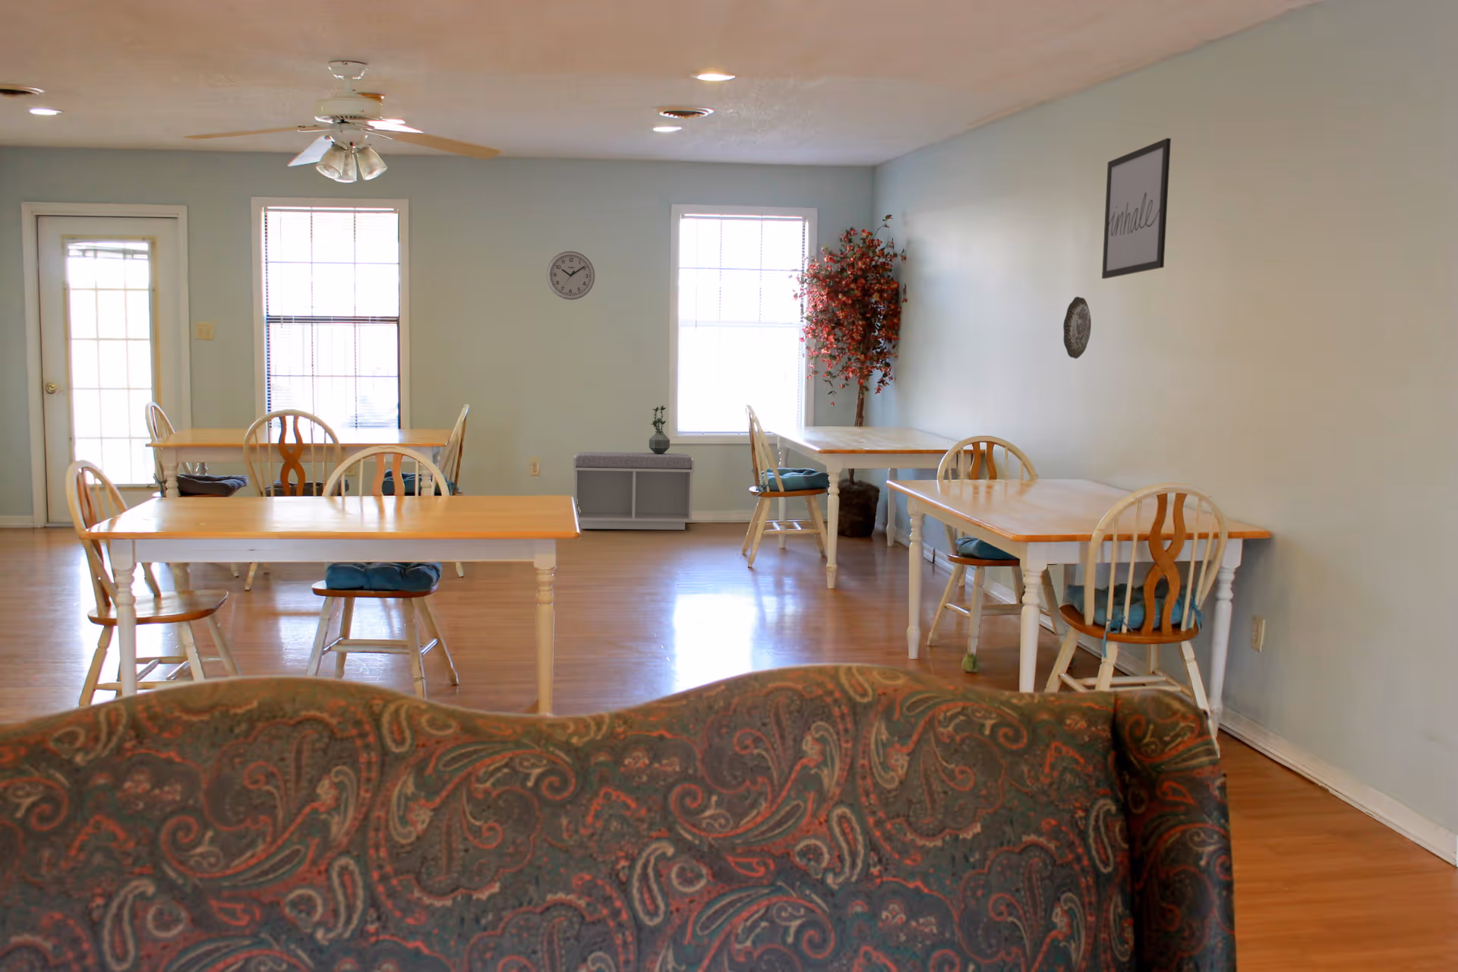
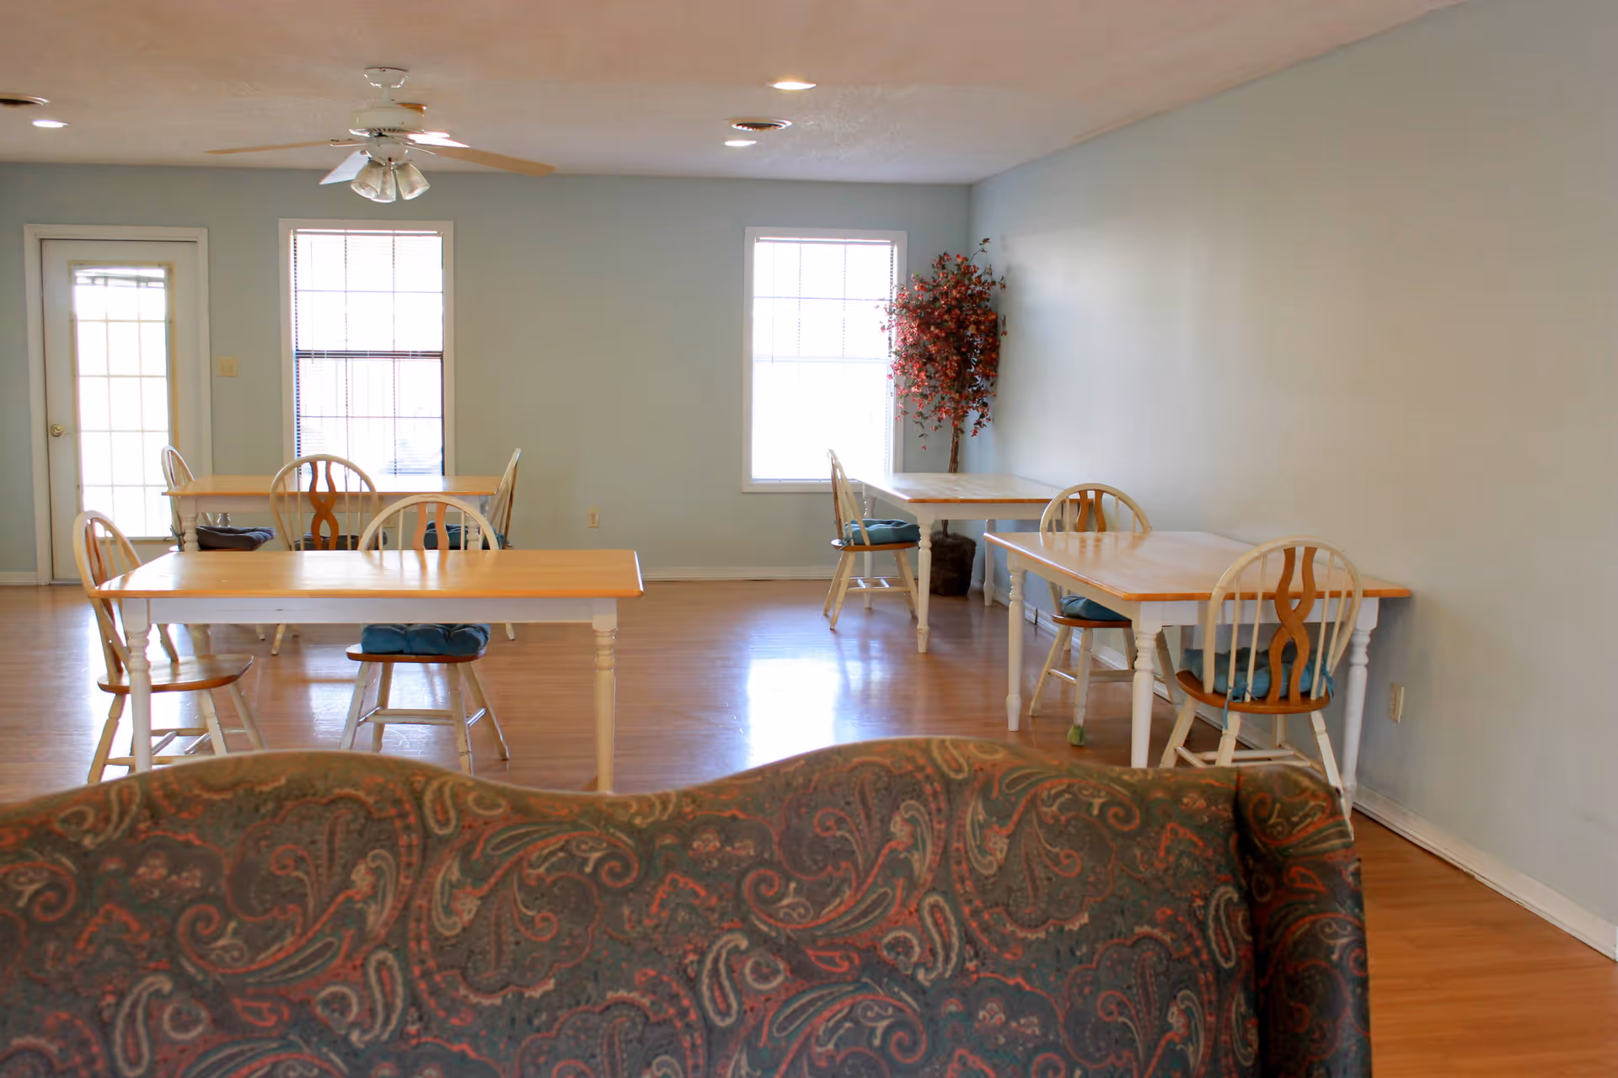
- wall clock (571, 274)
- potted plant (660, 430)
- wall art (1134, 212)
- decorative plate (1078, 328)
- bench (632, 489)
